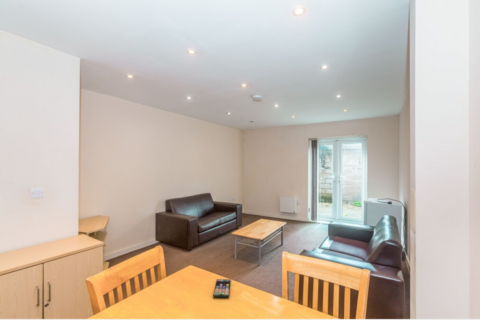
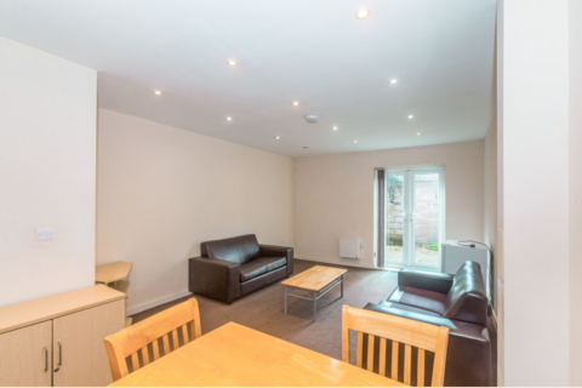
- smartphone (222, 287)
